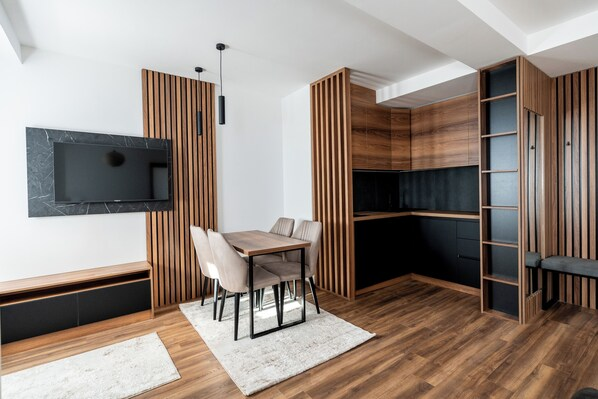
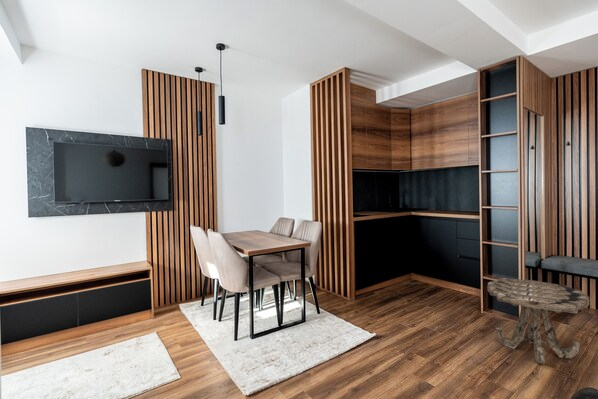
+ side table (535, 320)
